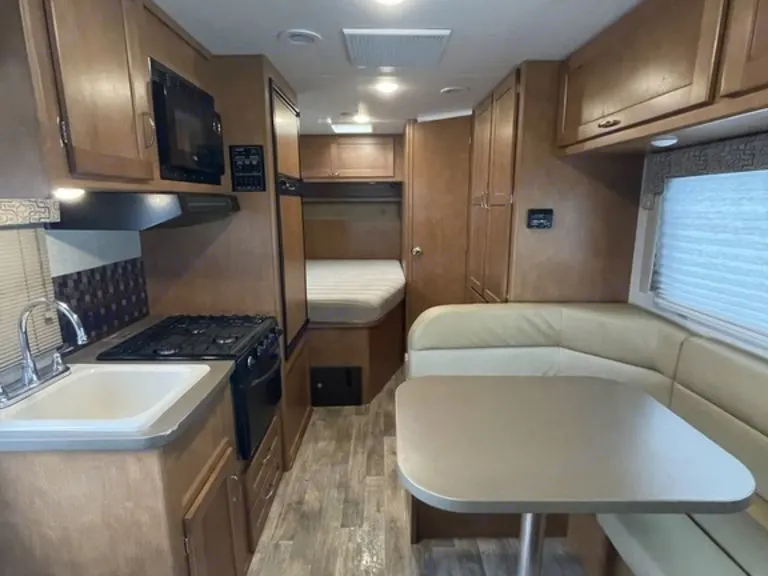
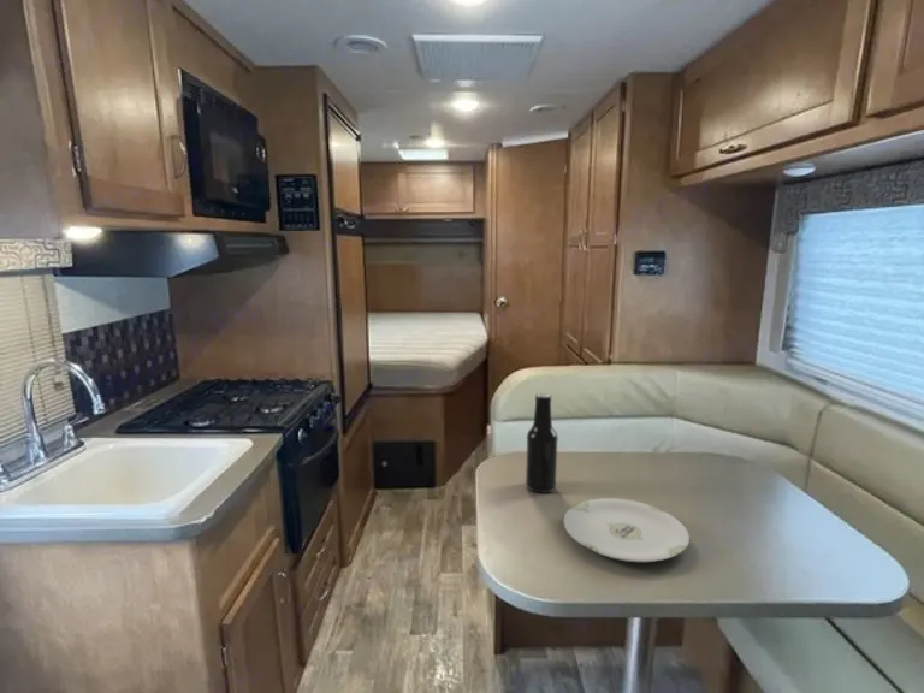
+ beer bottle (541, 442)
+ plate (623, 531)
